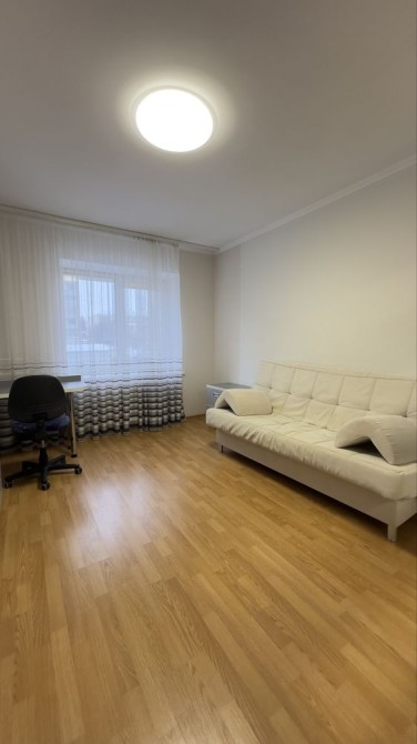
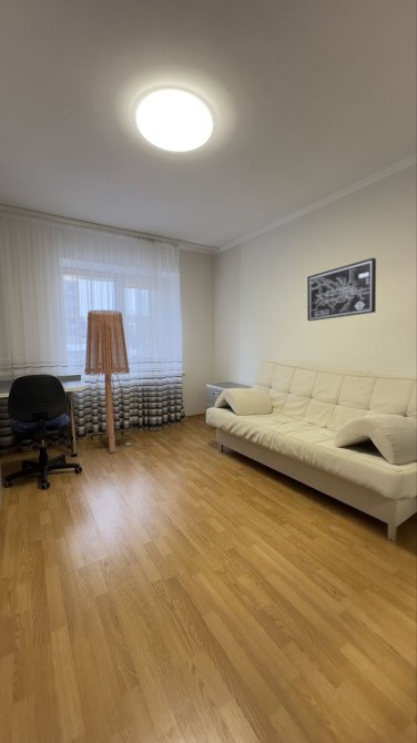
+ floor lamp (108, 379)
+ wall art (338, 293)
